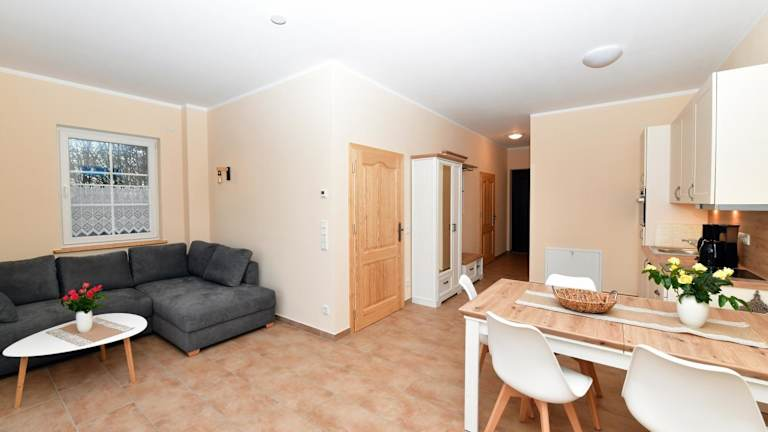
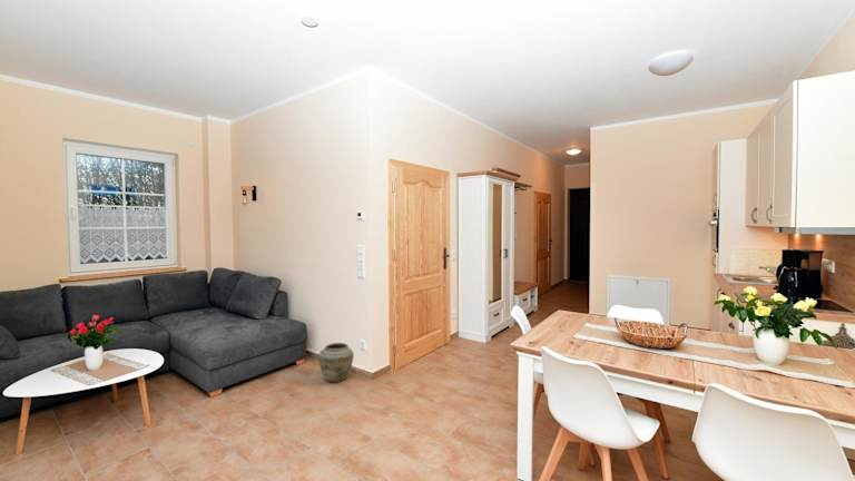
+ vase (336, 362)
